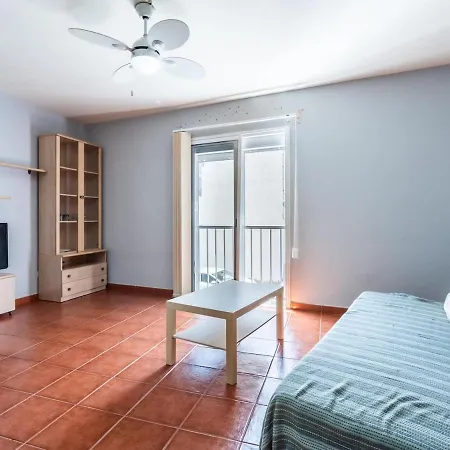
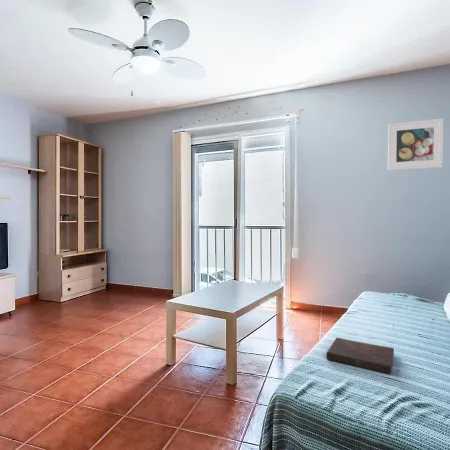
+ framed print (414, 145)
+ book (360, 353)
